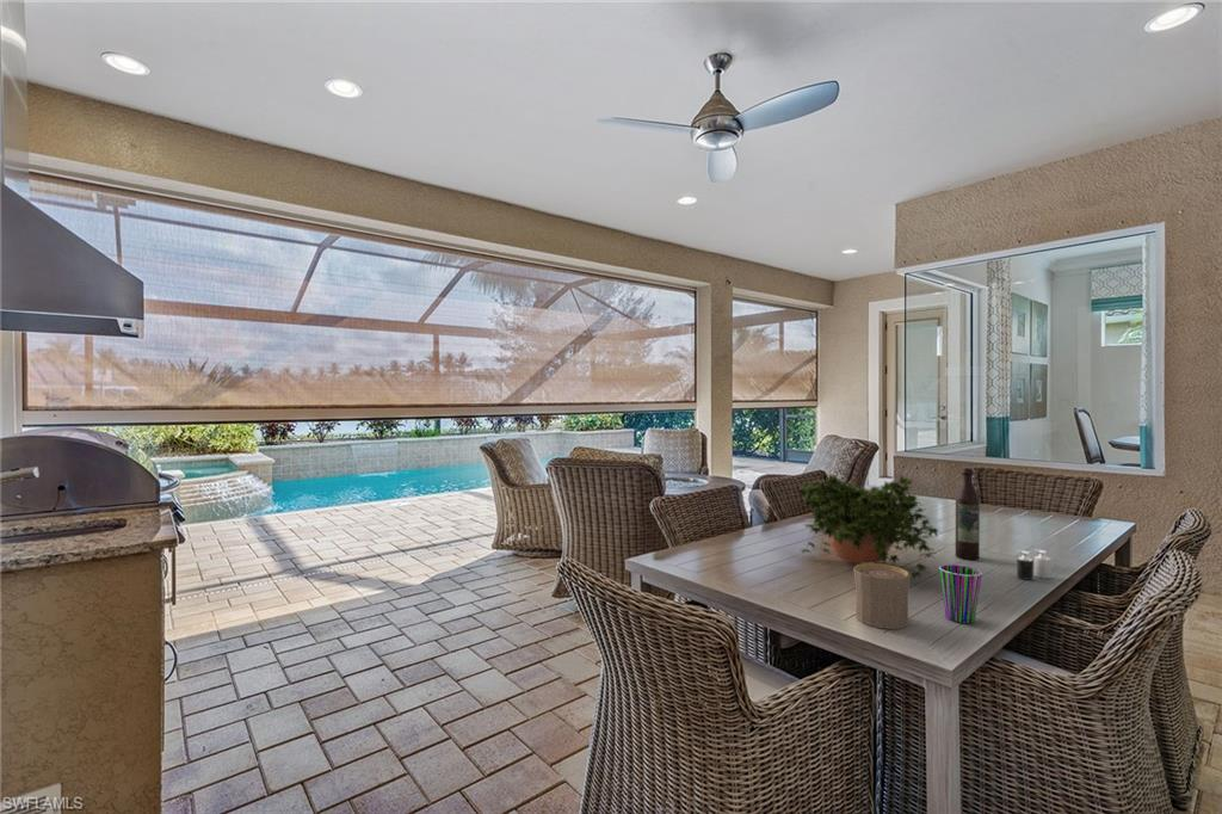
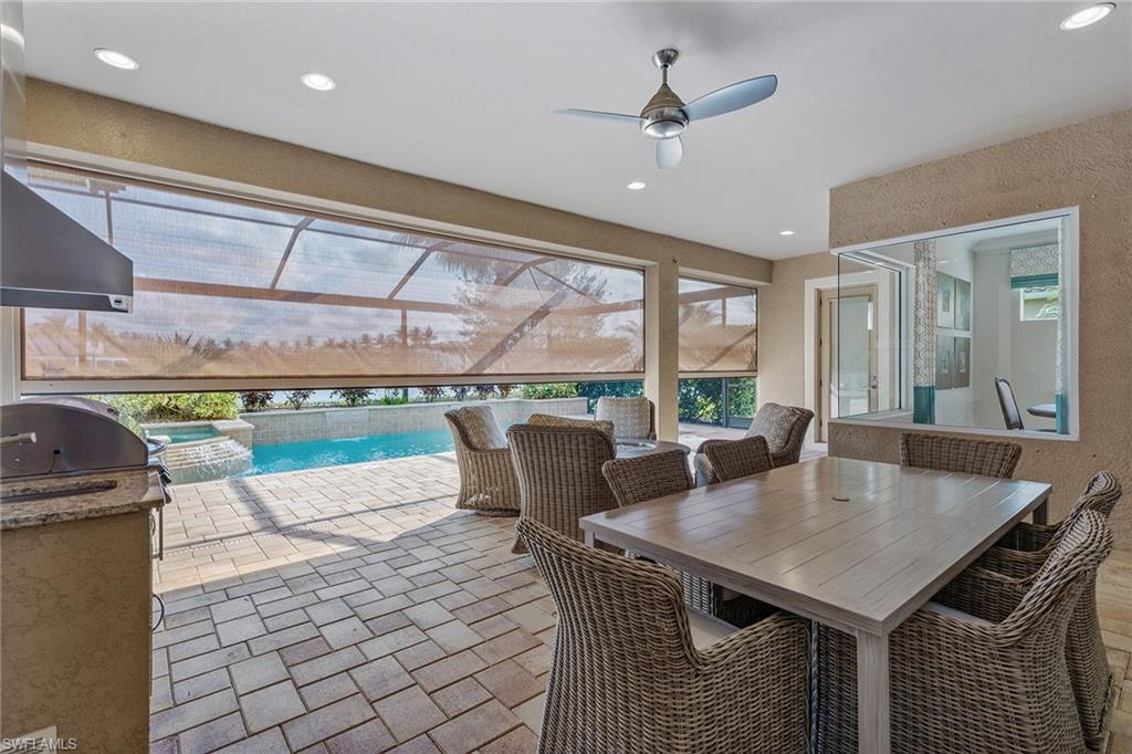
- cup (959, 593)
- candle (1032, 563)
- potted plant (863, 517)
- cup (881, 594)
- wine bottle (967, 512)
